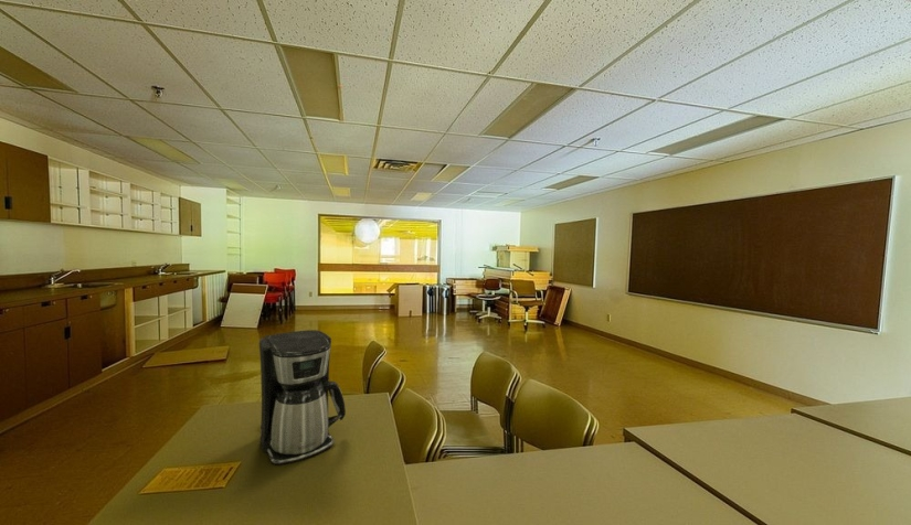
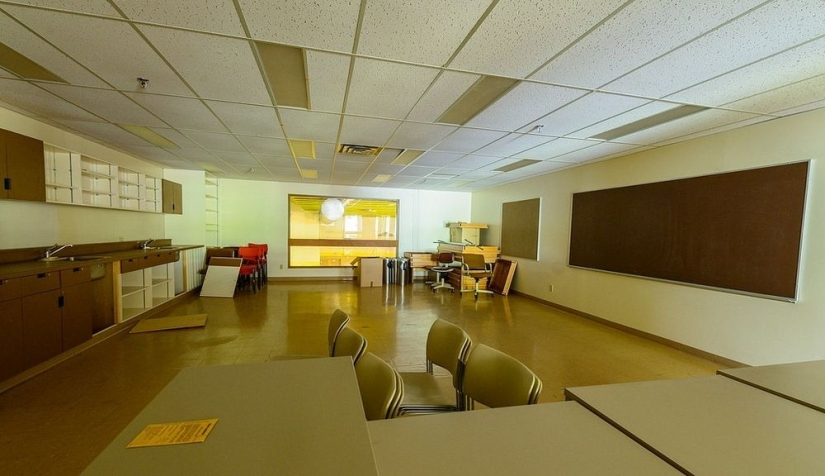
- coffee maker (304, 384)
